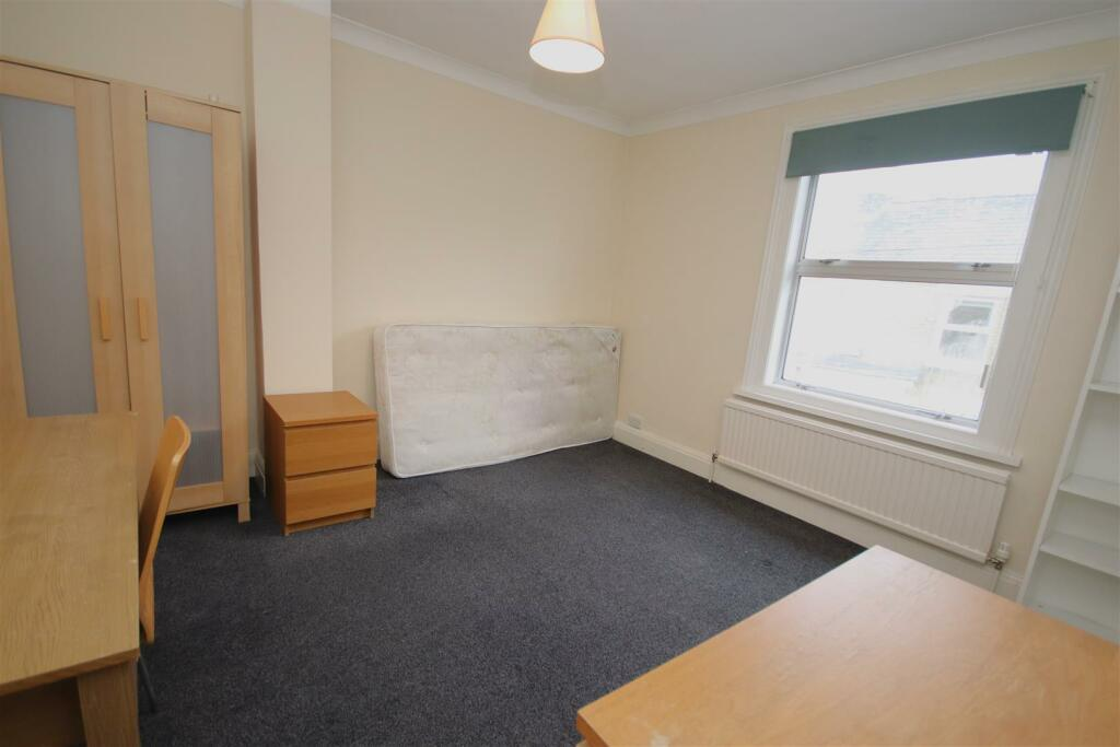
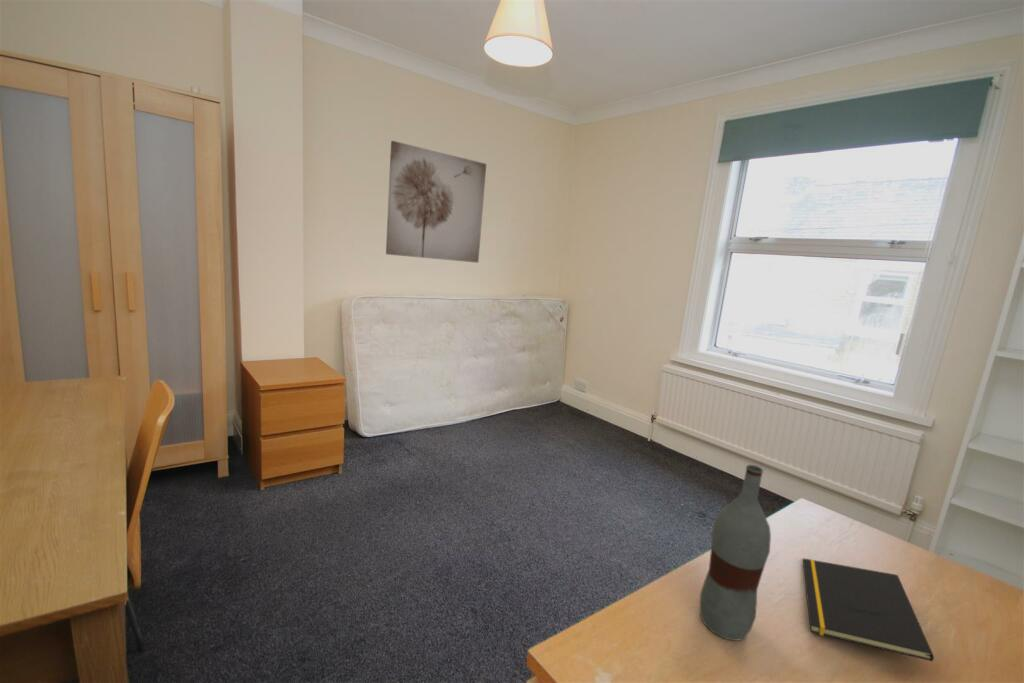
+ bottle (738, 547)
+ notepad (857, 601)
+ wall art (438, 207)
